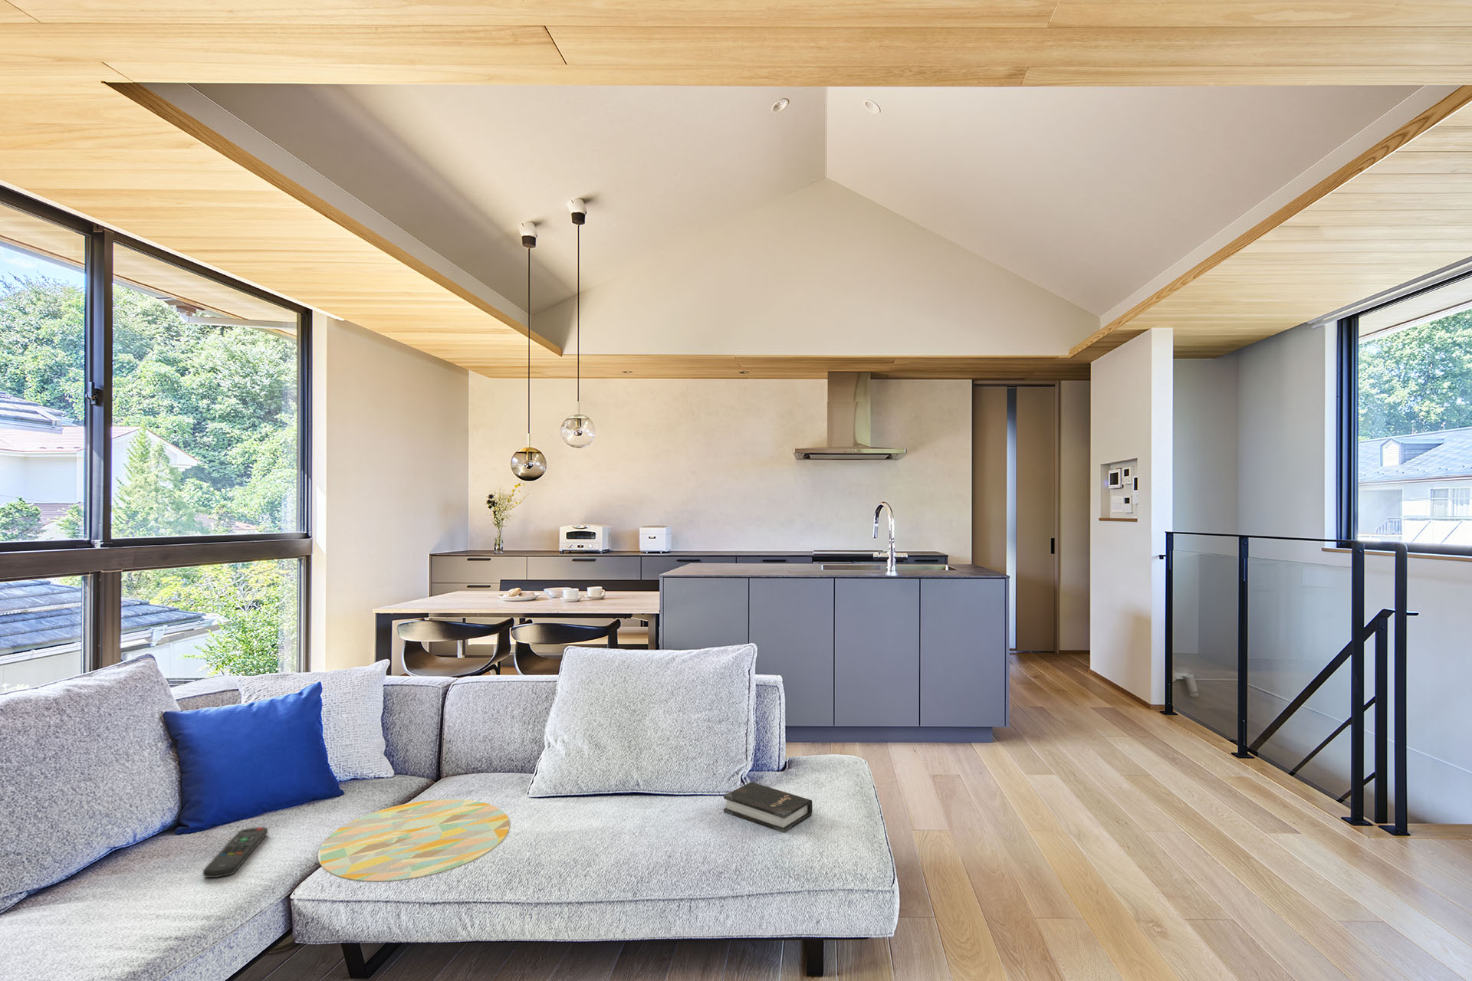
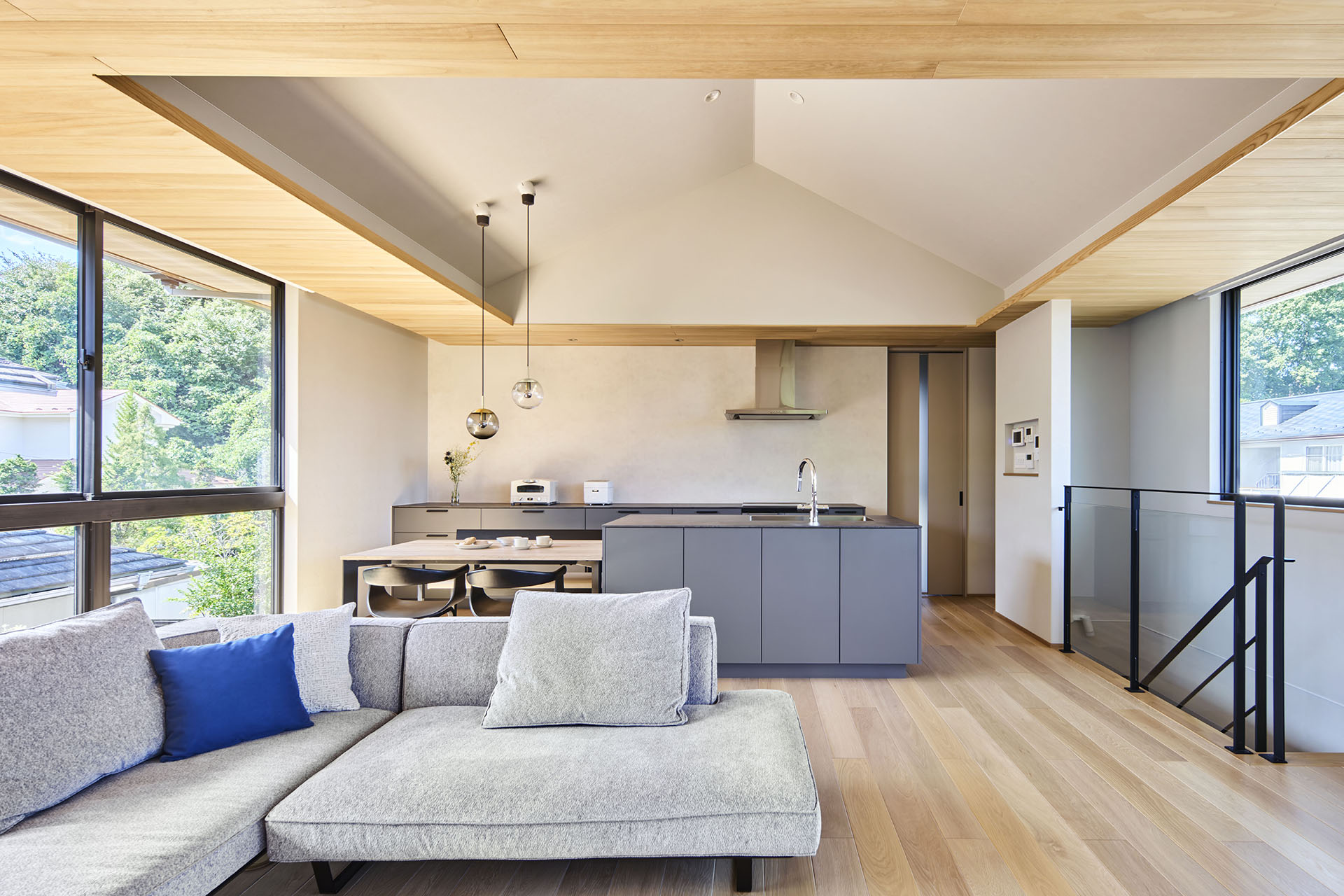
- decorative tray (418, 835)
- hardback book (768, 805)
- remote control (237, 850)
